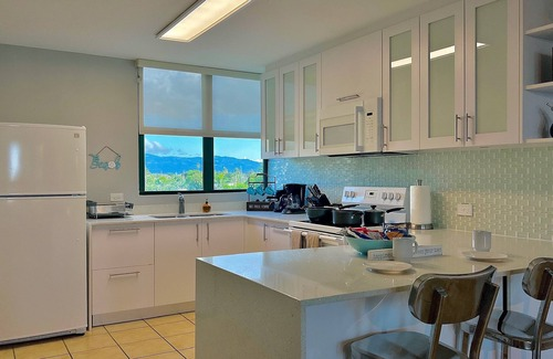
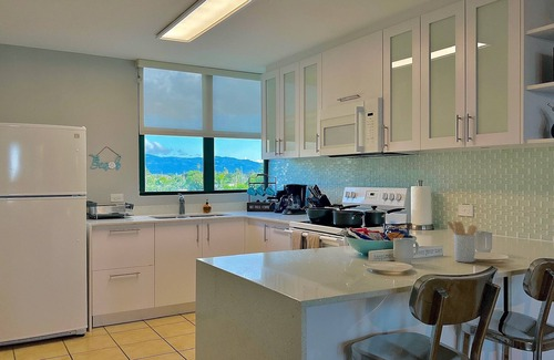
+ utensil holder (461, 240)
